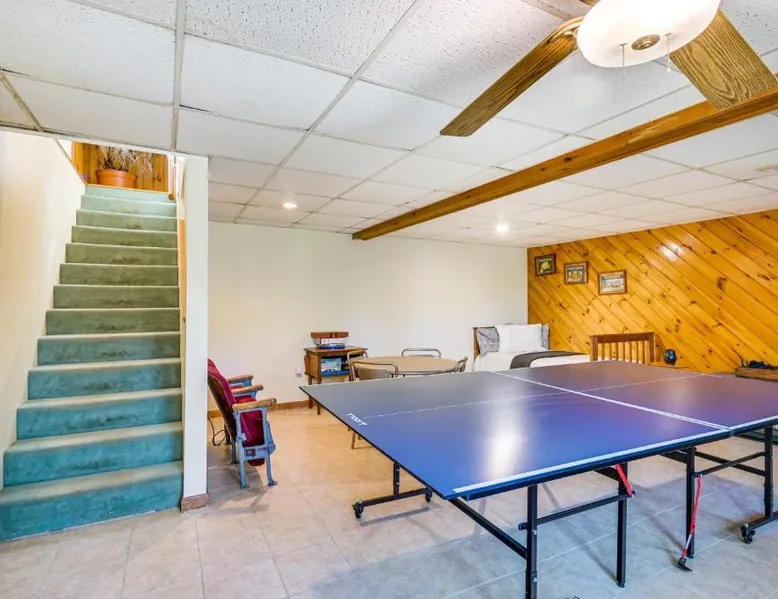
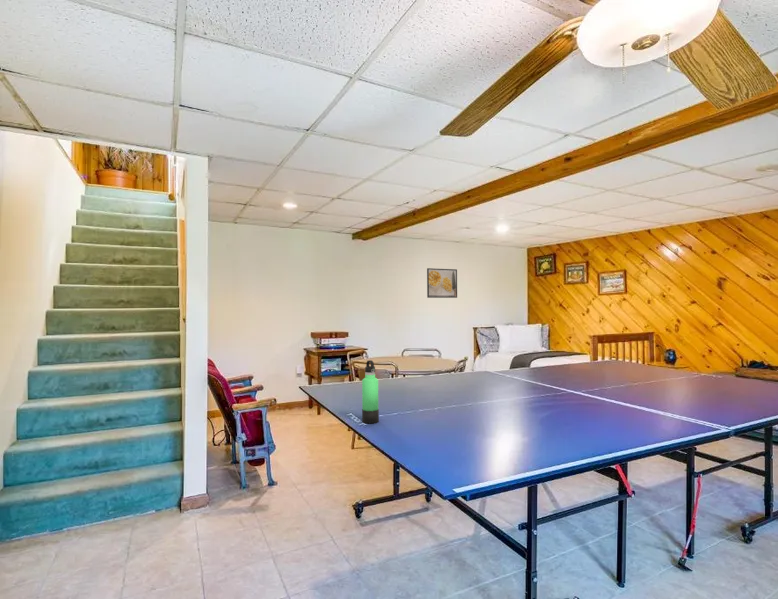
+ thermos bottle (370, 390)
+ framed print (442, 283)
